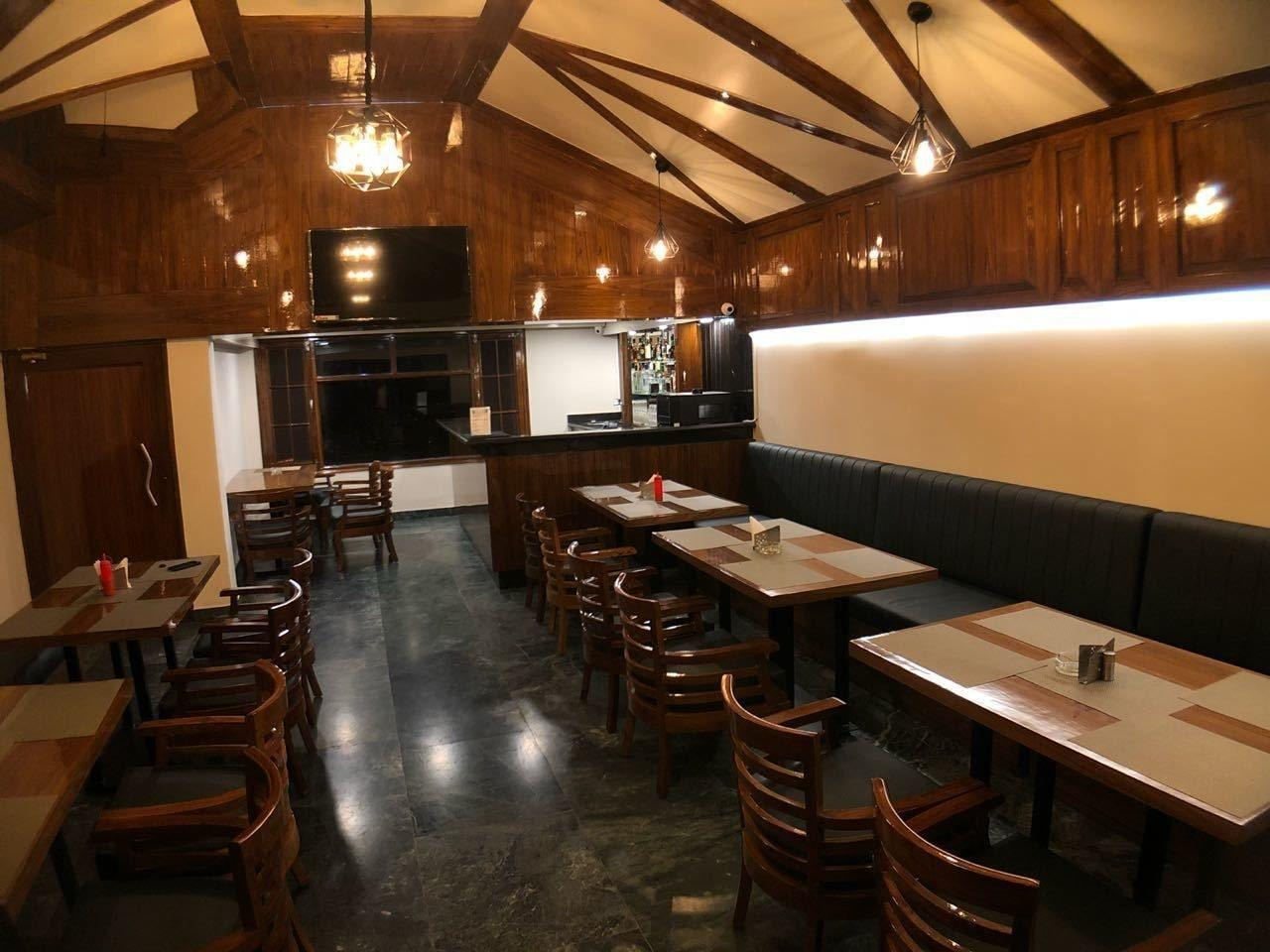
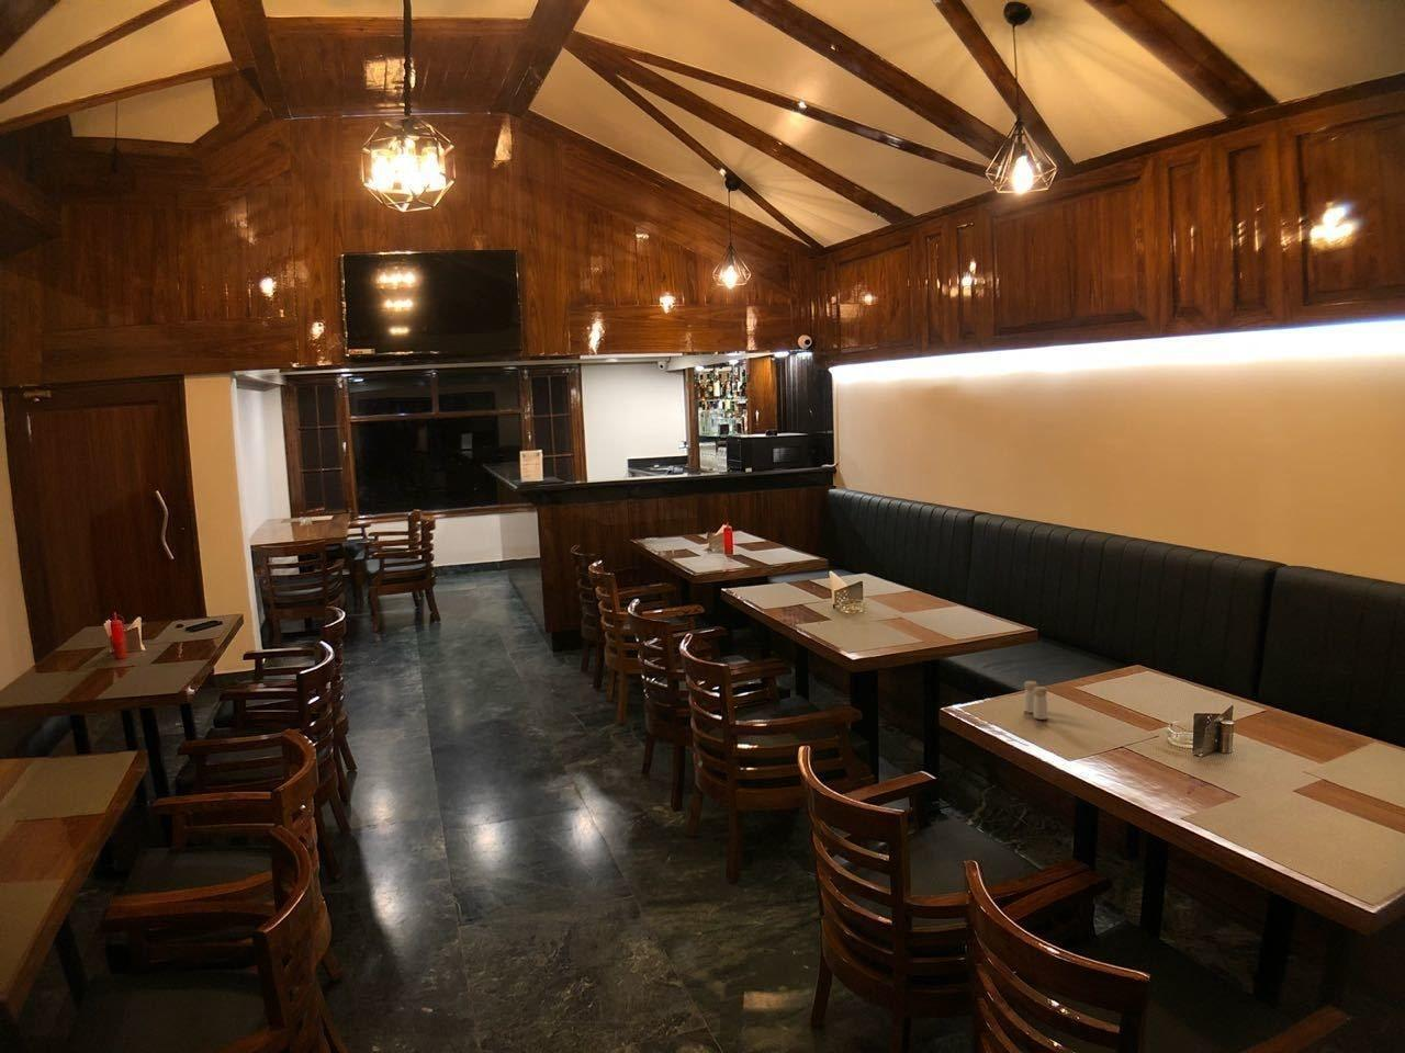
+ salt and pepper shaker (1035, 699)
